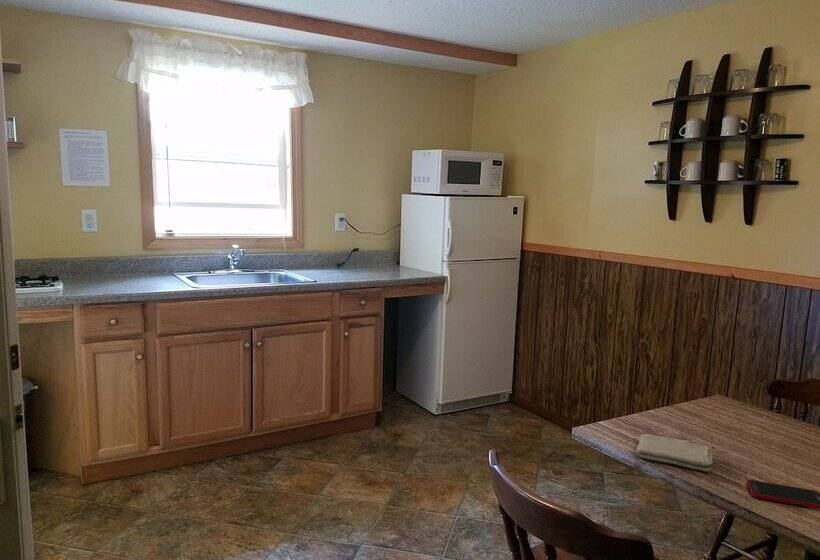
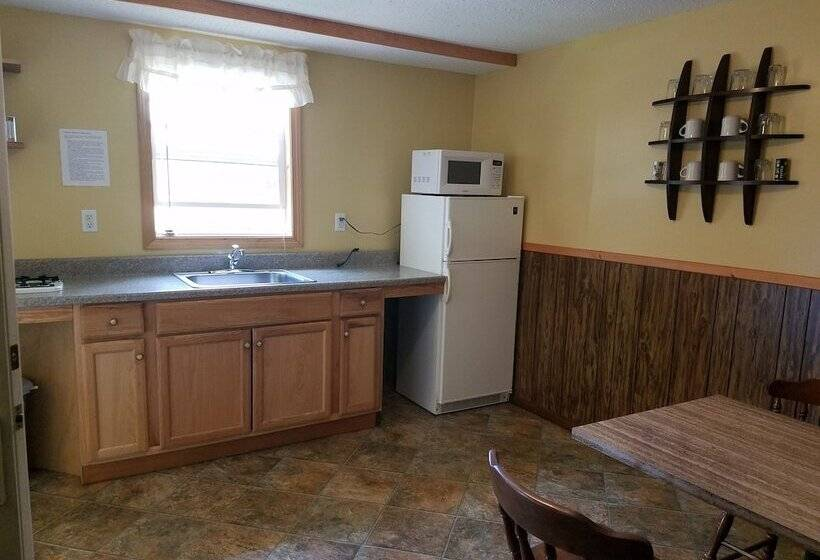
- washcloth (674, 451)
- cell phone (785, 494)
